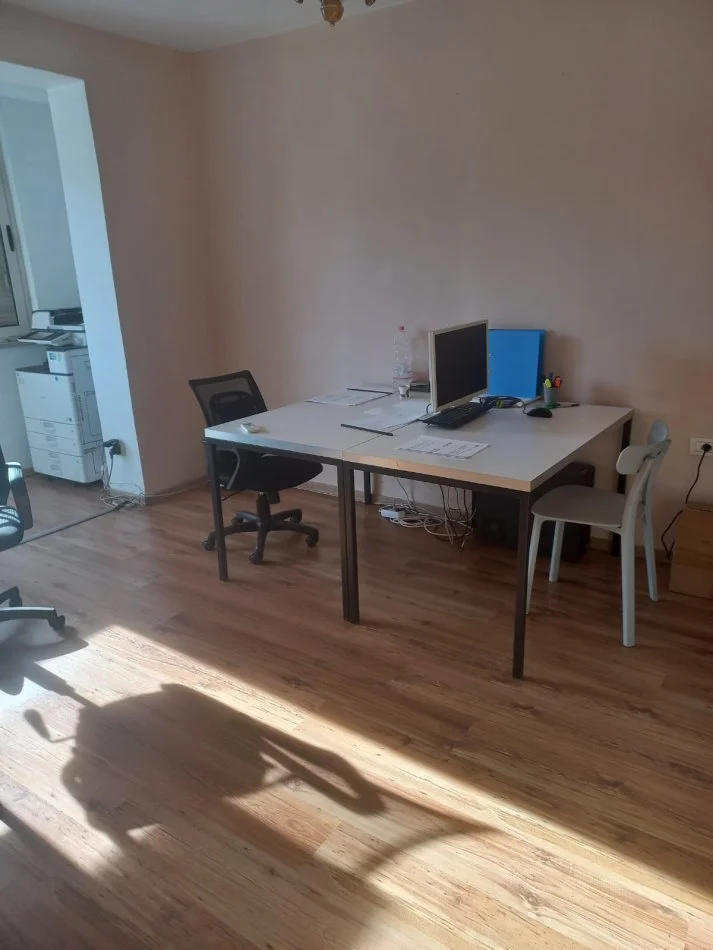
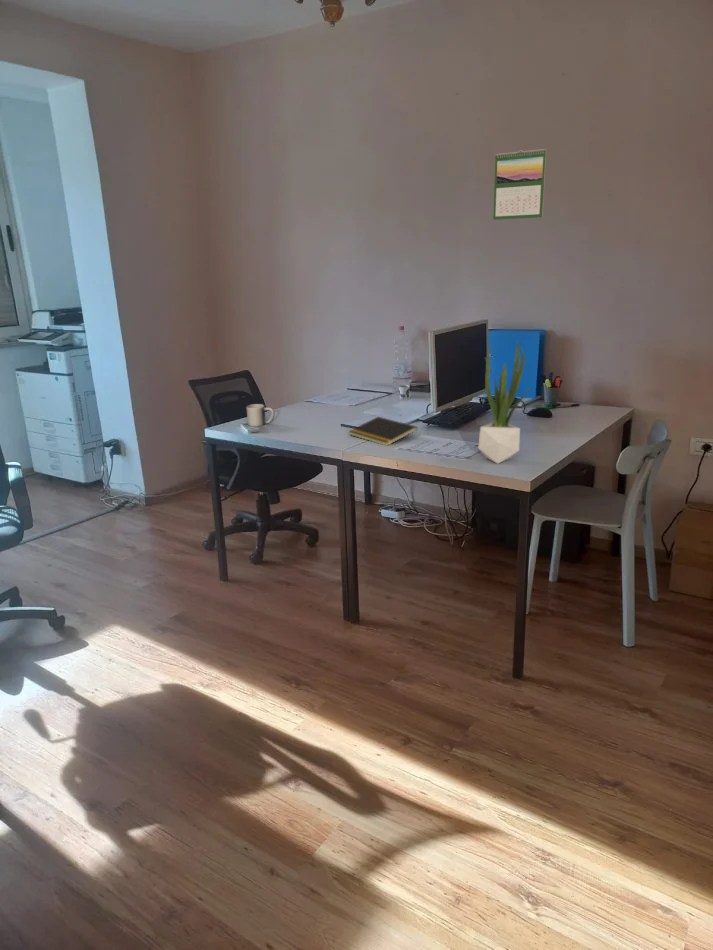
+ notepad (382, 430)
+ potted plant (503, 402)
+ calendar (518, 184)
+ mug (260, 415)
